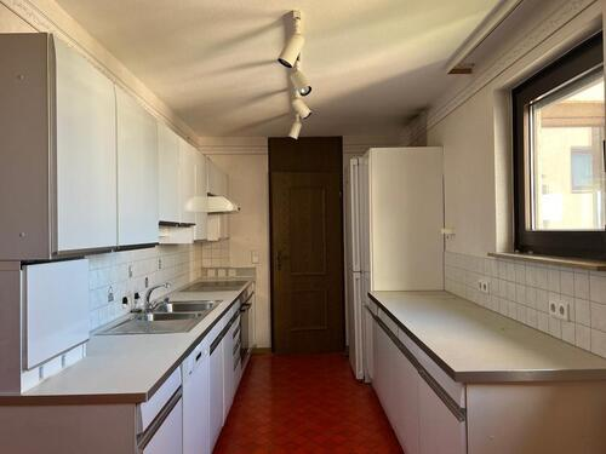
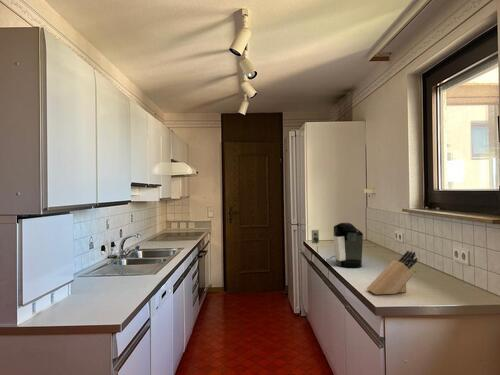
+ knife block (393, 271)
+ coffee maker (340, 244)
